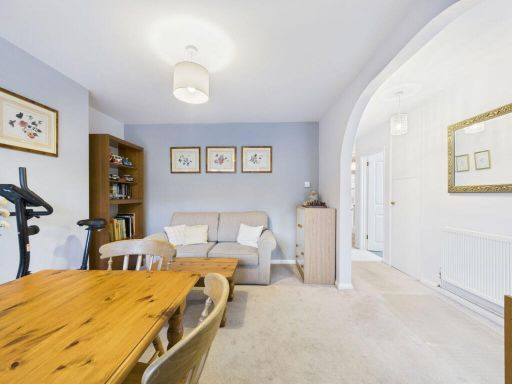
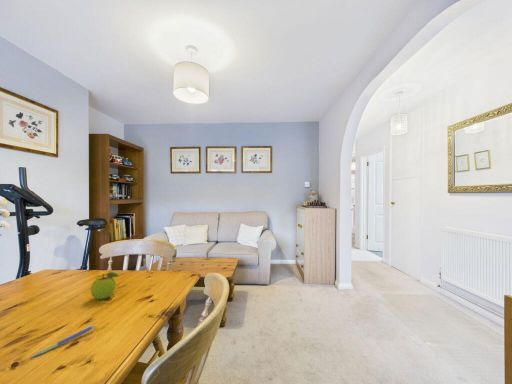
+ pen (65, 340)
+ fruit (105, 285)
